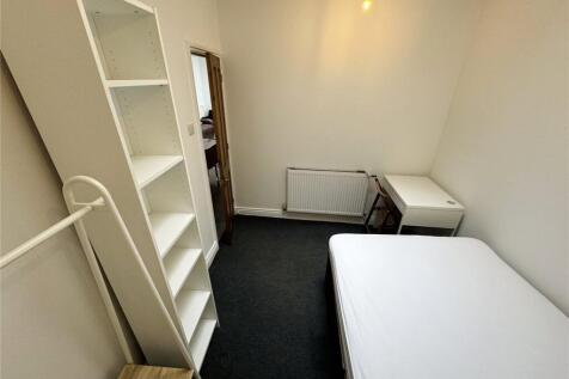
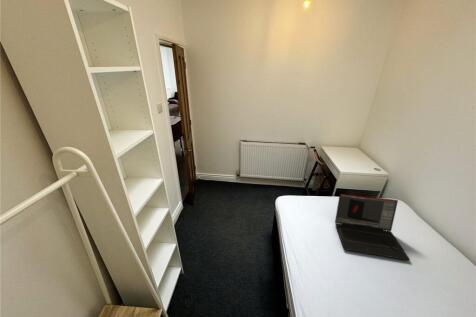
+ laptop (371, 224)
